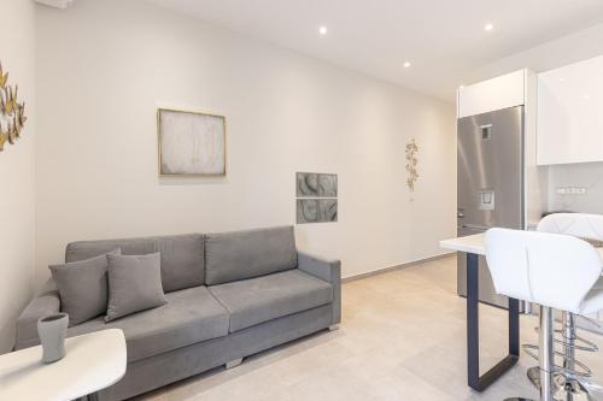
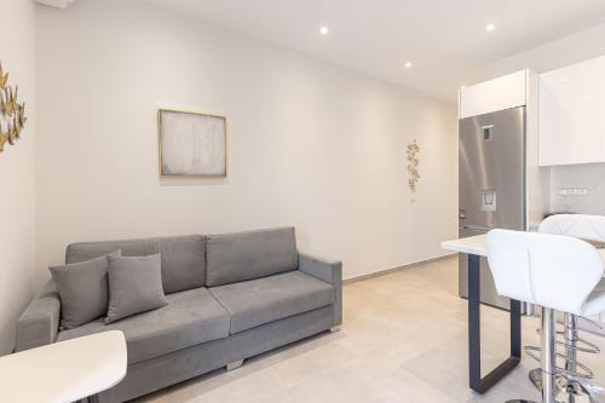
- drinking glass (53, 337)
- wall art (317, 196)
